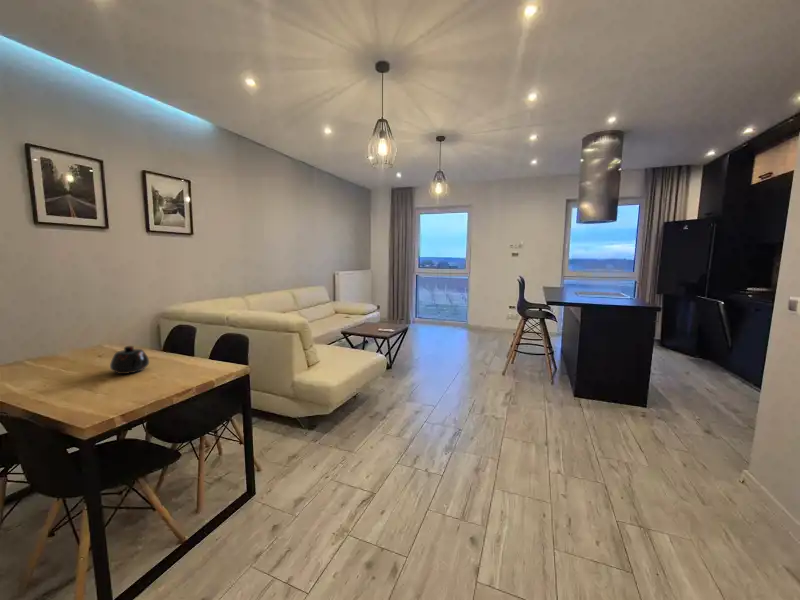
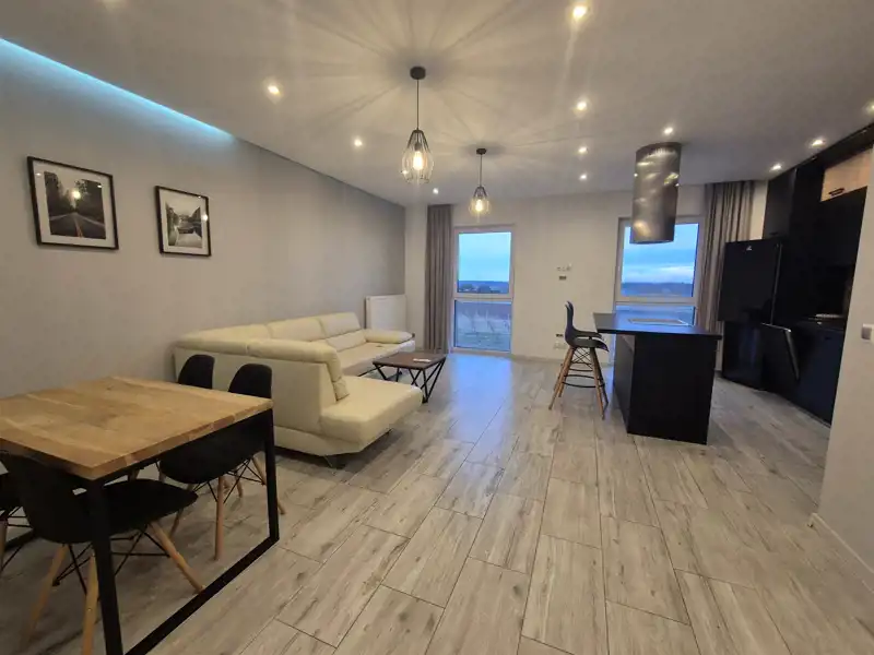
- teapot (130, 358)
